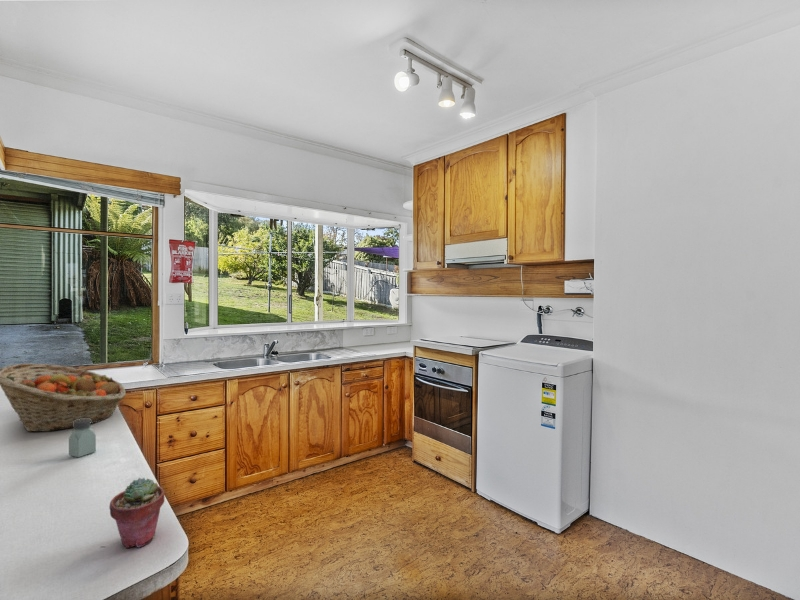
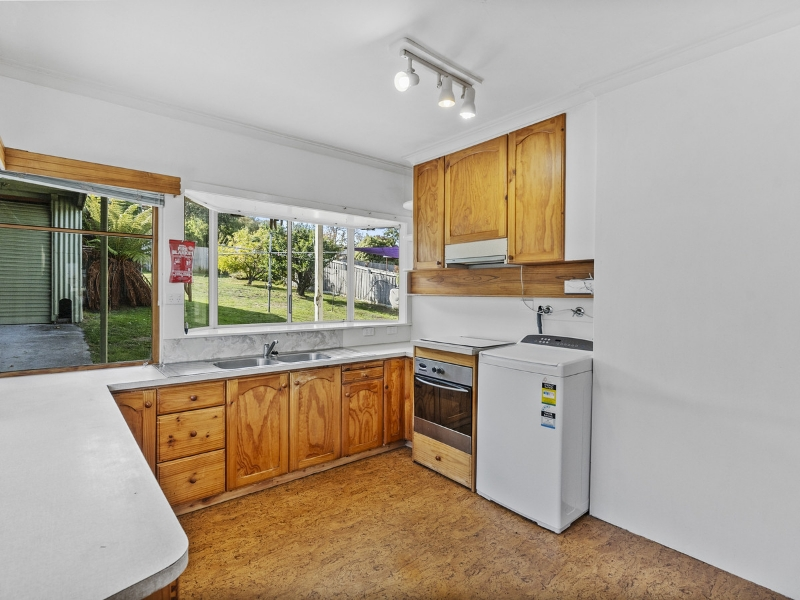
- saltshaker (82, 437)
- fruit basket (65, 391)
- potted succulent (138, 508)
